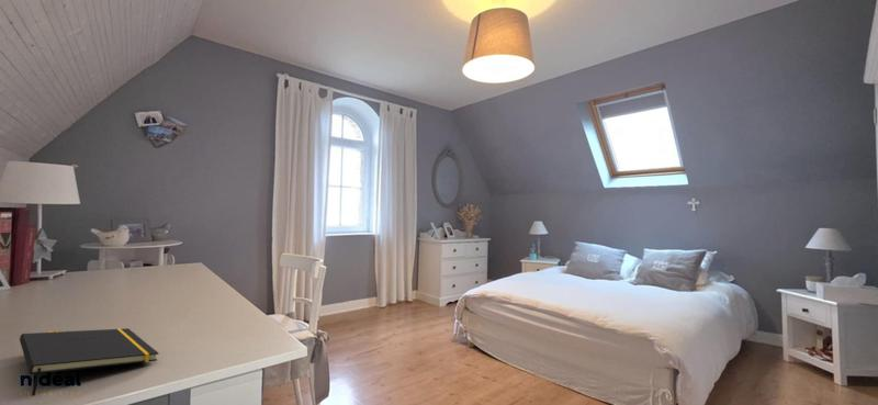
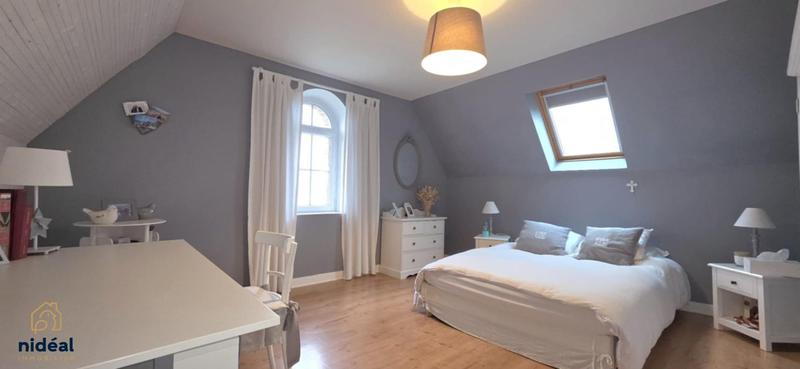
- notepad (88, 347)
